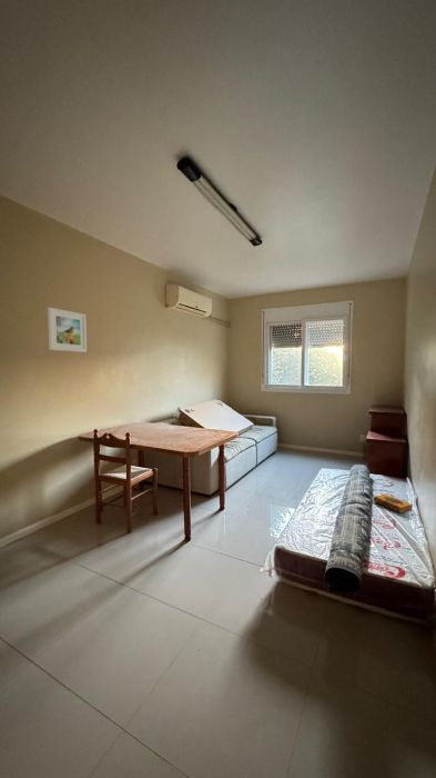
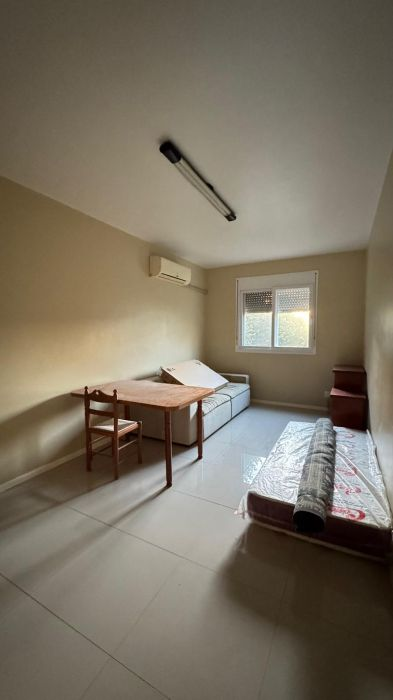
- hardback book (392, 502)
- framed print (68, 330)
